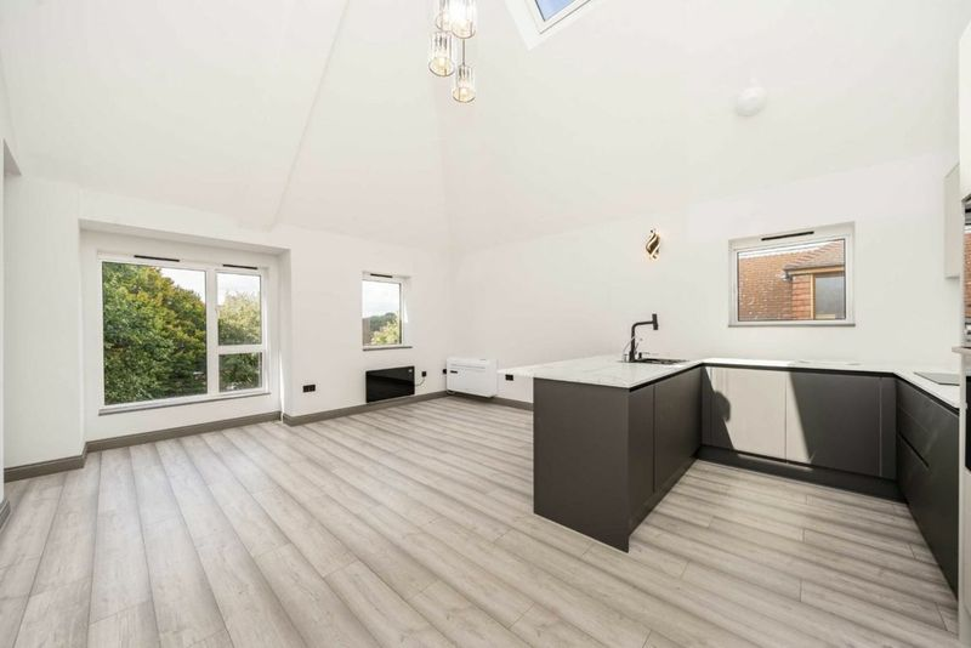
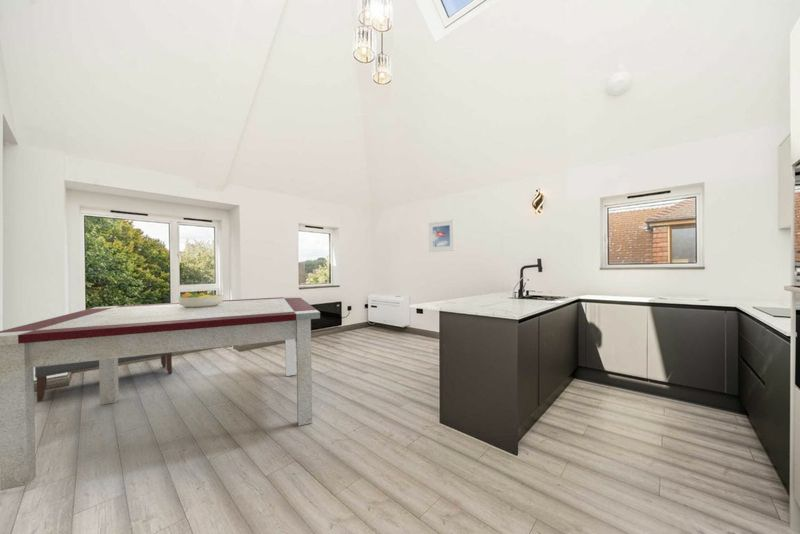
+ bench (118, 359)
+ fruit bowl (201, 298)
+ dining table (197, 349)
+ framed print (441, 236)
